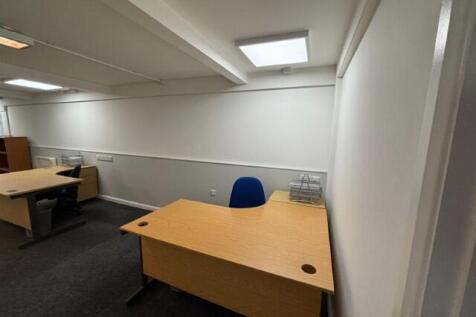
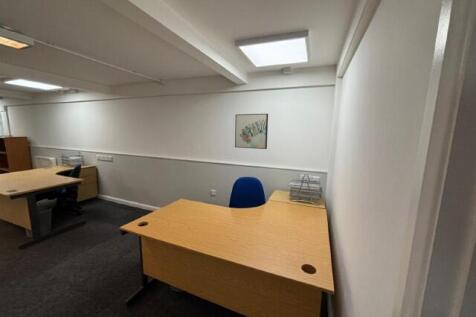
+ wall art (250, 131)
